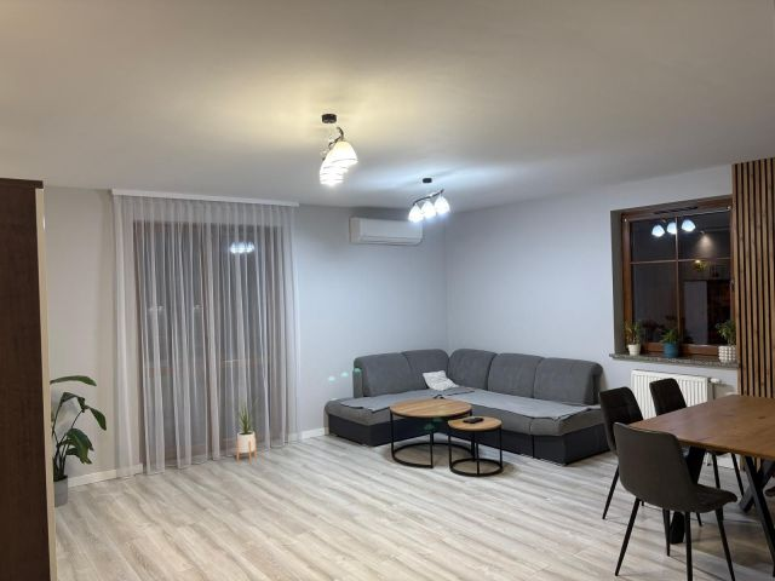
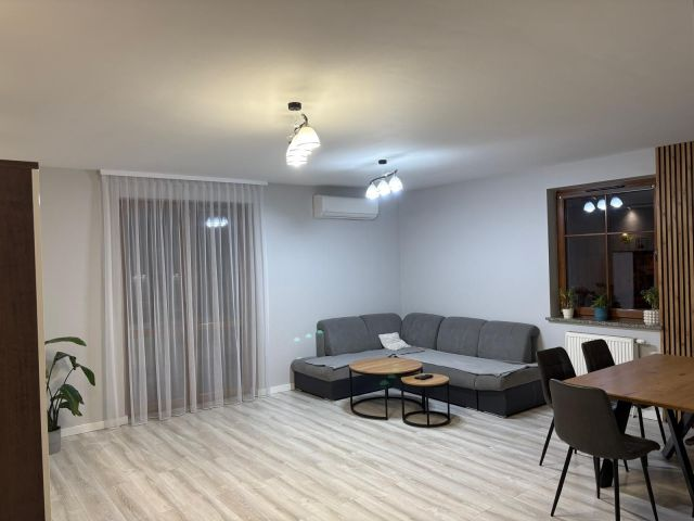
- house plant (246, 425)
